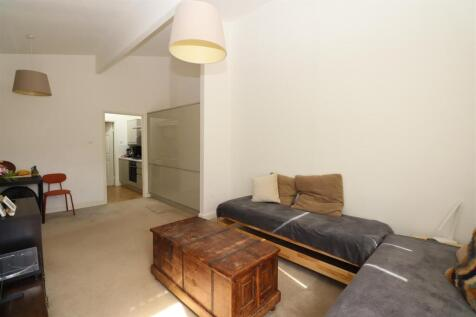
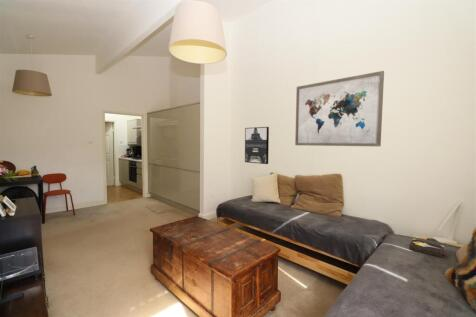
+ wall art (256, 145)
+ hardback book (426, 247)
+ wall art (333, 113)
